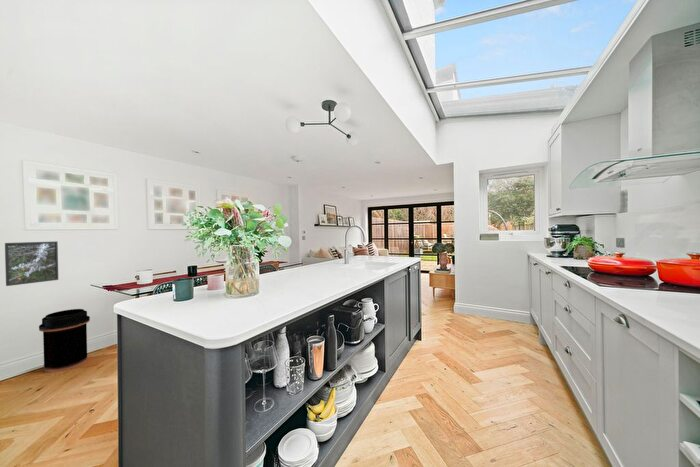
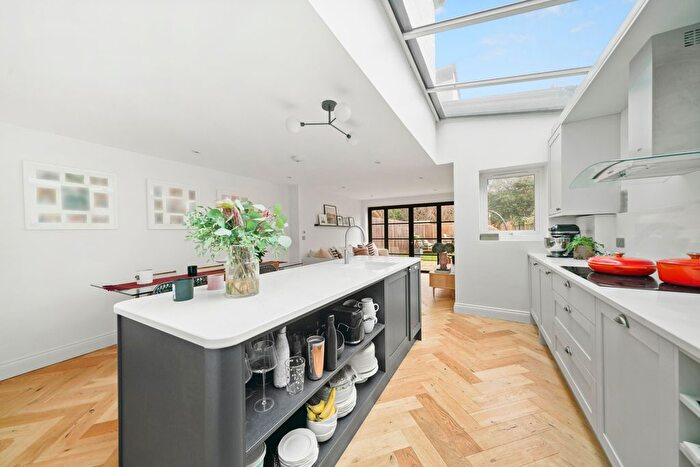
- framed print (33, 262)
- trash can (66, 338)
